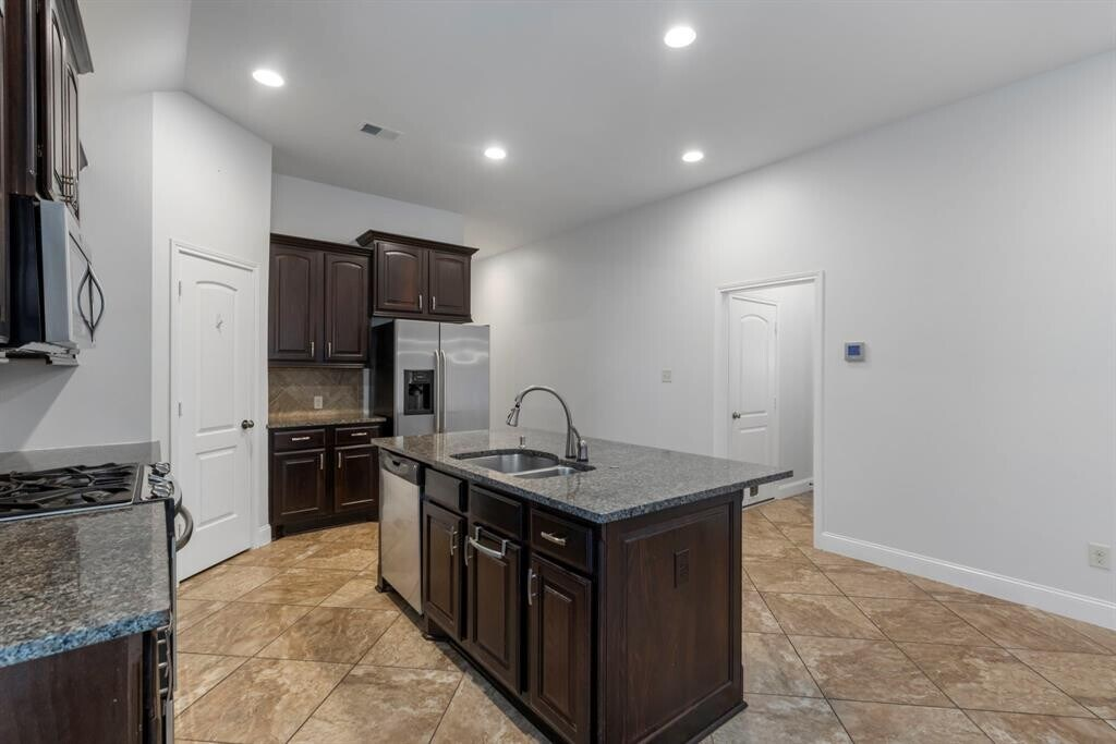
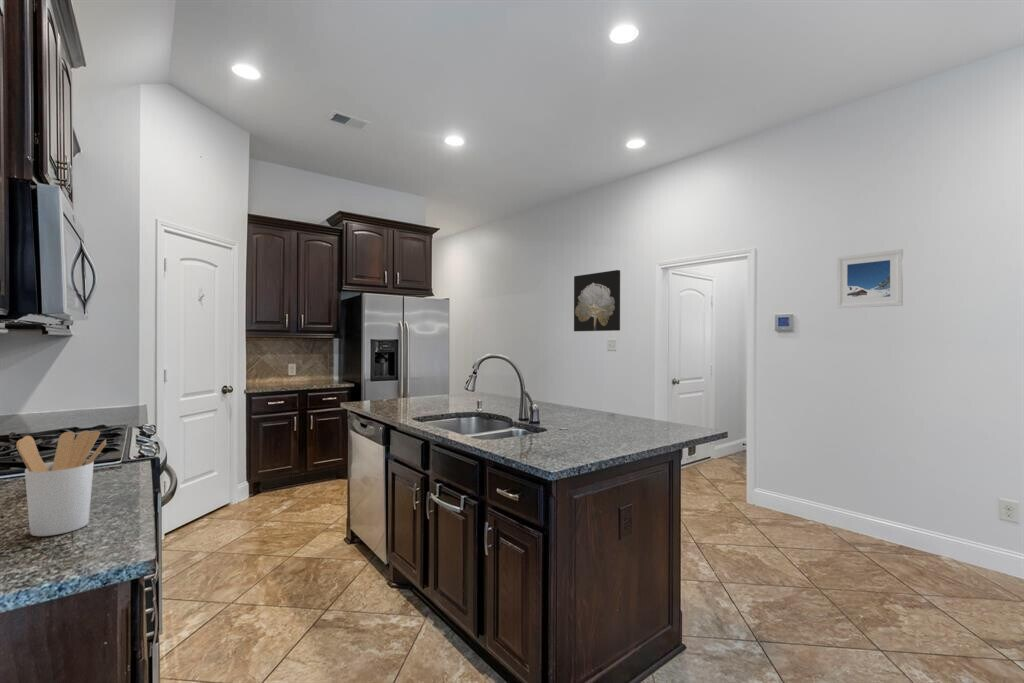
+ wall art (596, 302)
+ utensil holder (66, 477)
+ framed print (868, 280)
